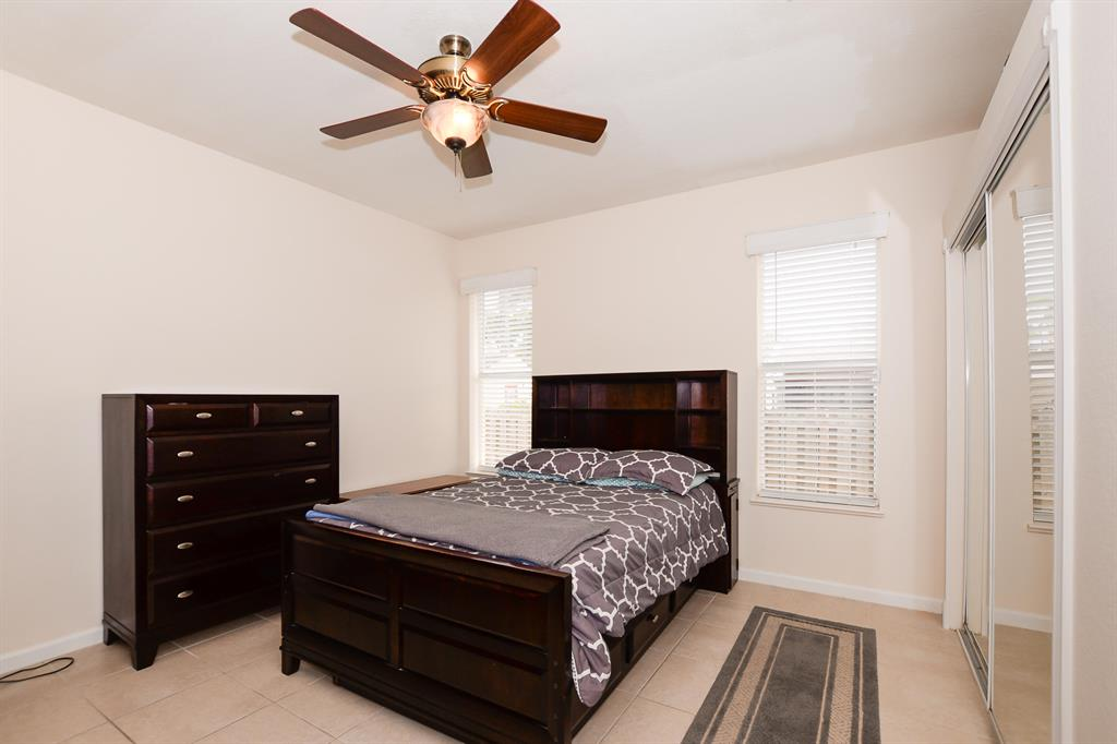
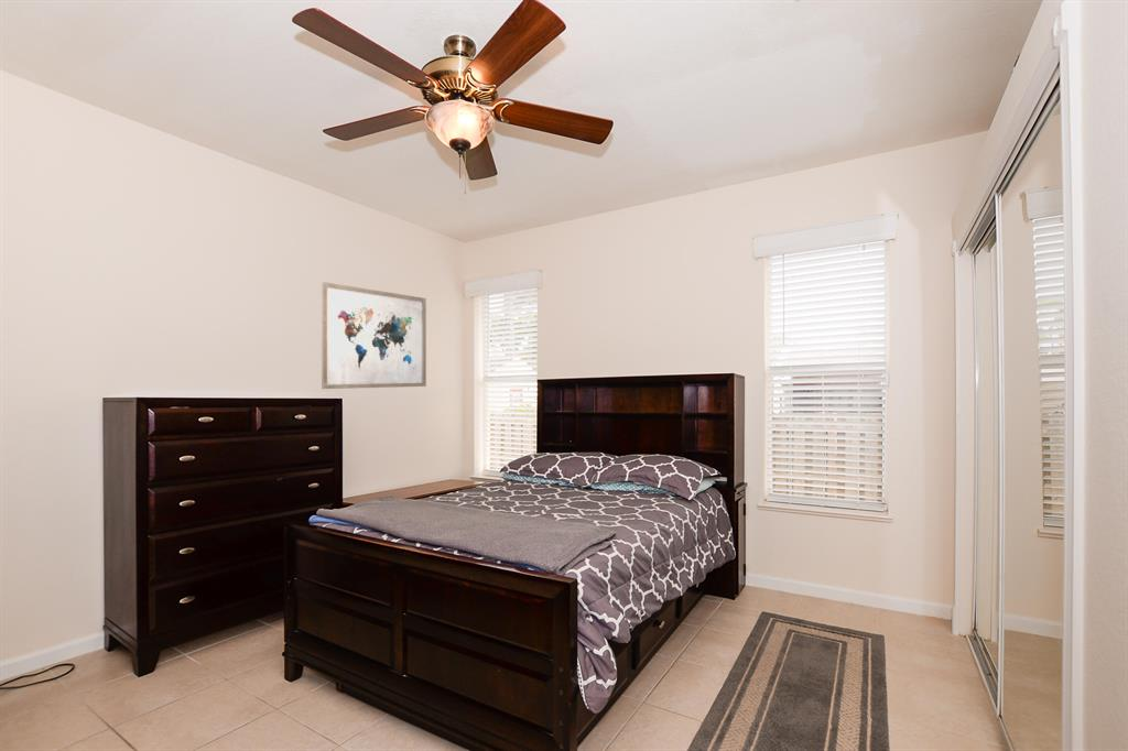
+ wall art (378, 339)
